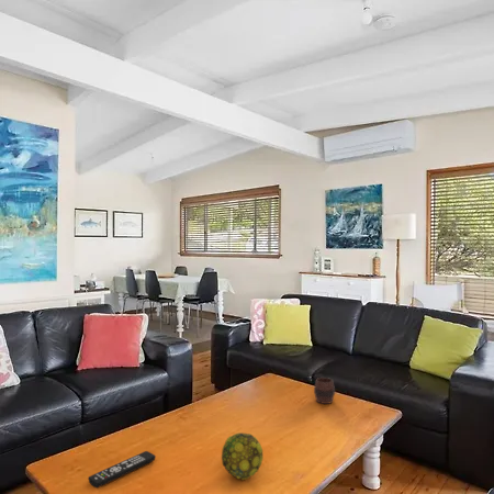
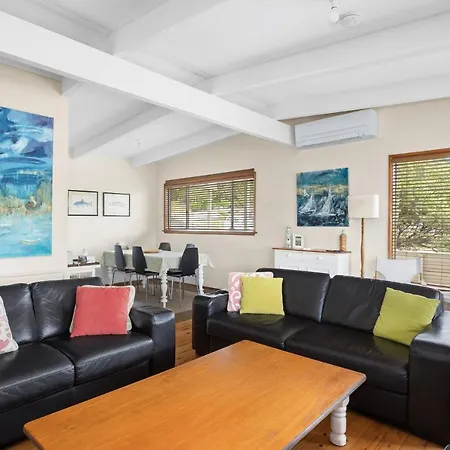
- decorative ball (242, 454)
- cup (324, 390)
- remote control (123, 468)
